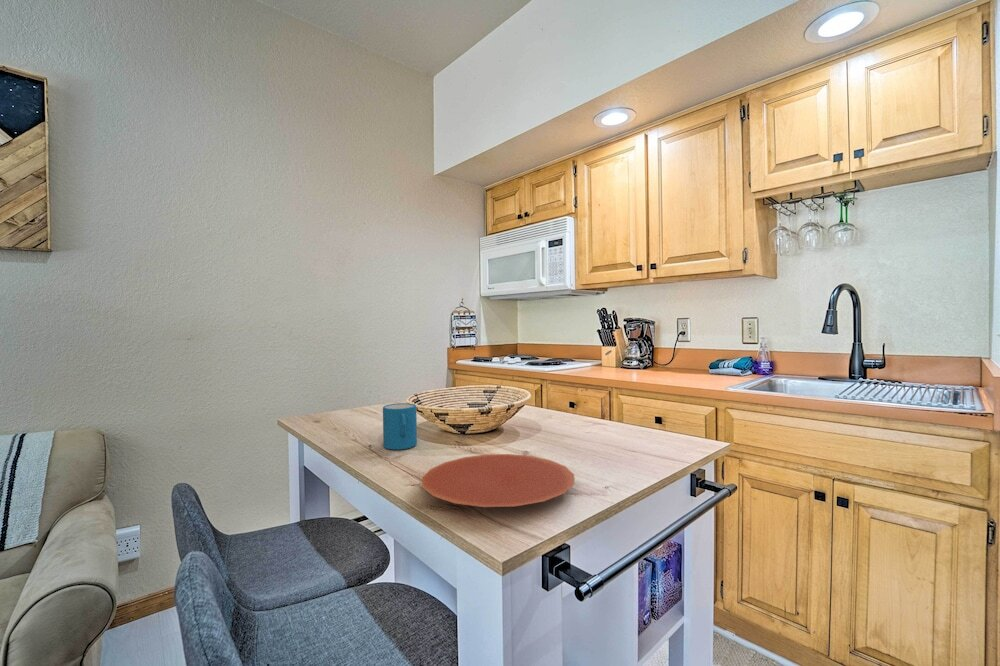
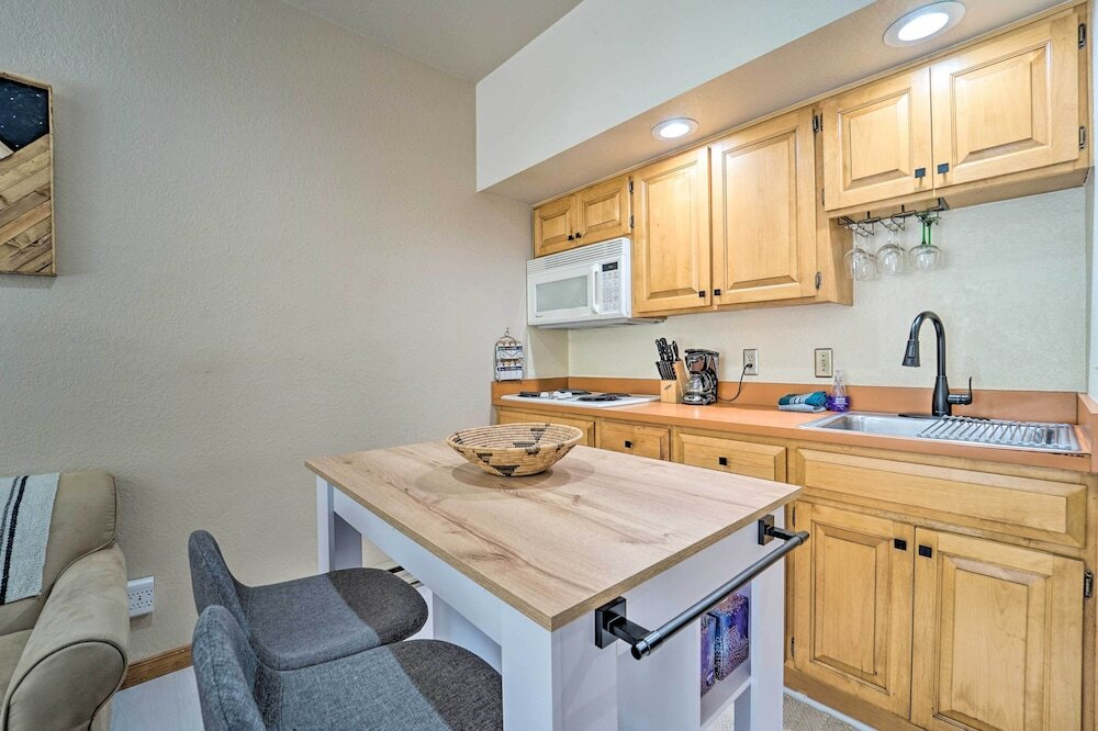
- plate (498, 482)
- mug (401, 427)
